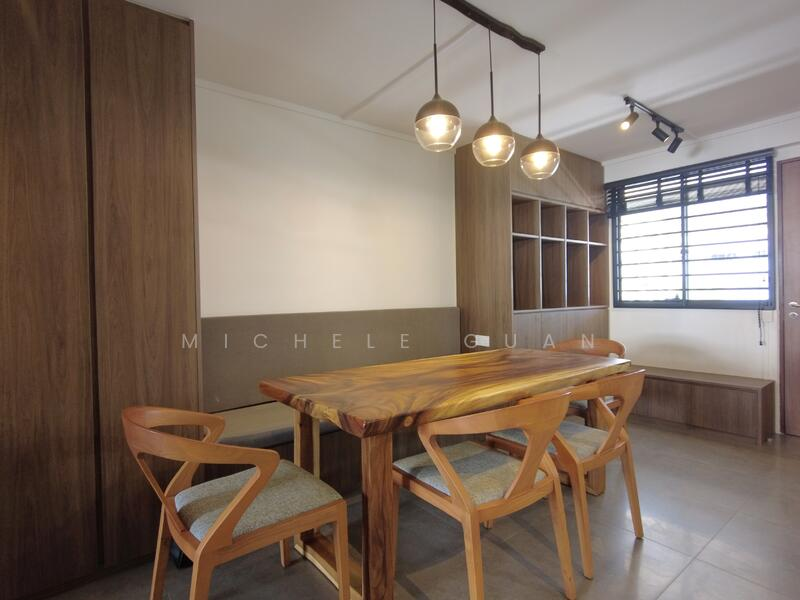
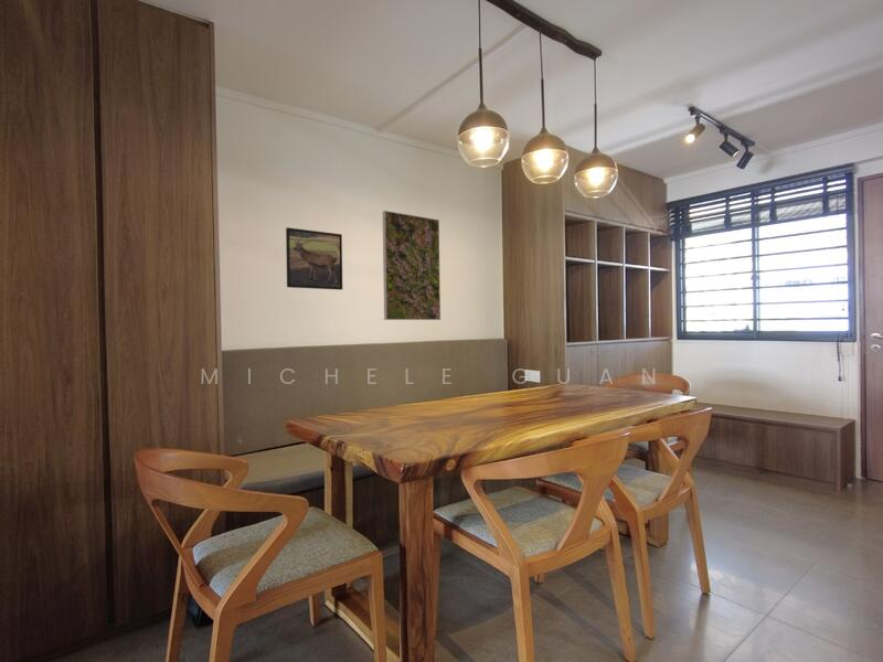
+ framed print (315, 259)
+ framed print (412, 267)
